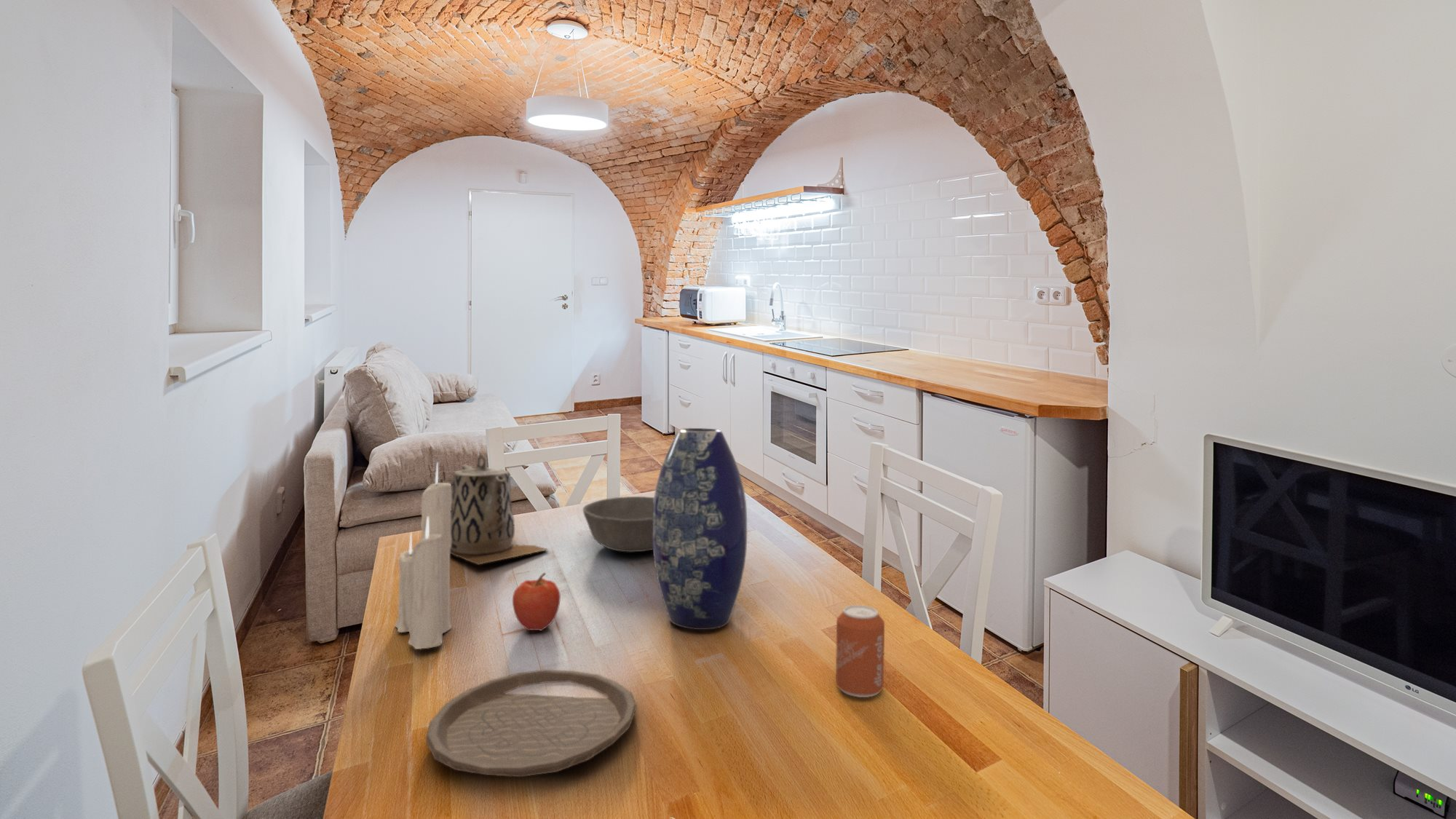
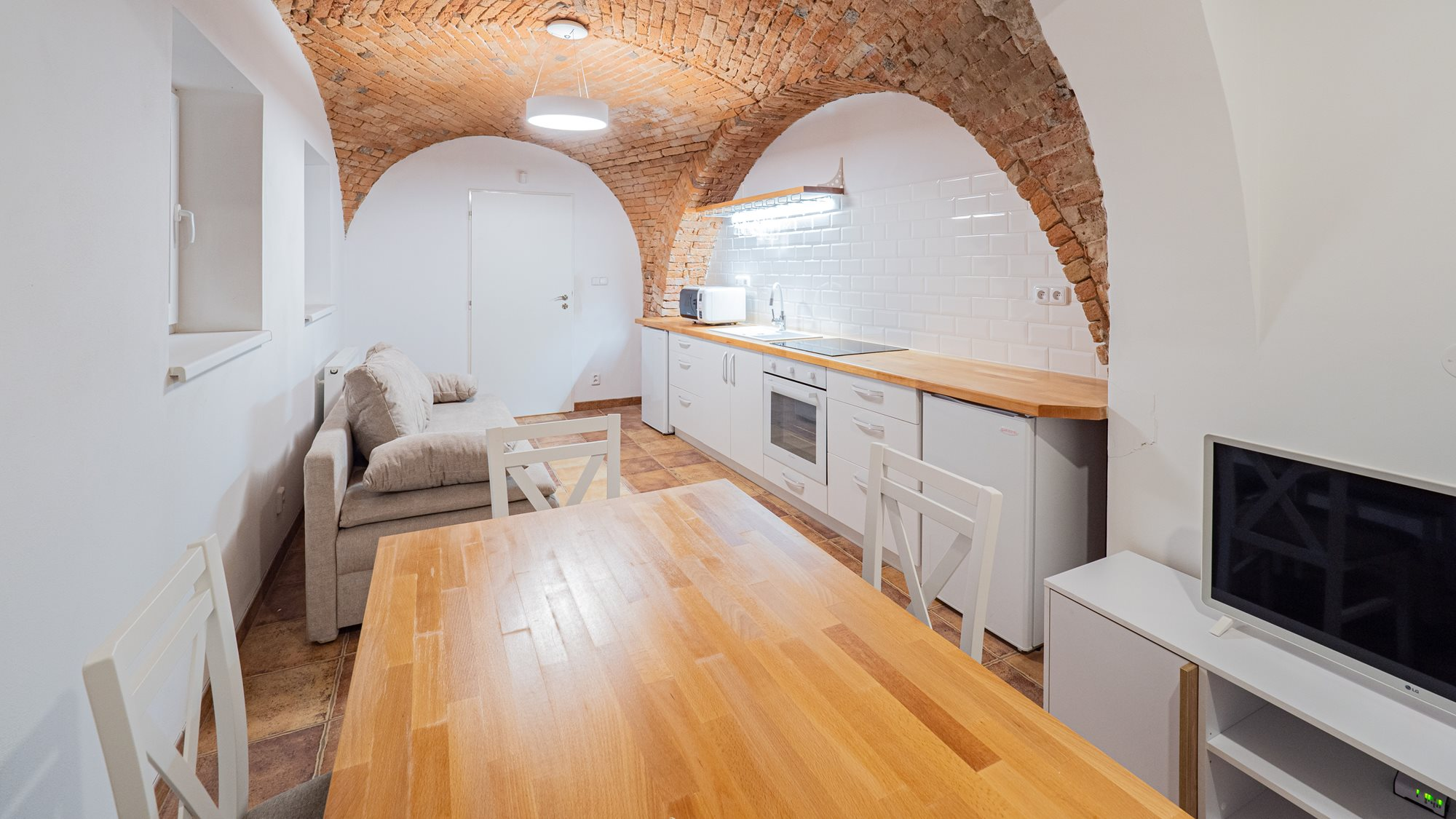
- vase (699, 526)
- plate (535, 719)
- apple (537, 601)
- candle (427, 544)
- can (860, 649)
- bowl (634, 526)
- teapot (486, 501)
